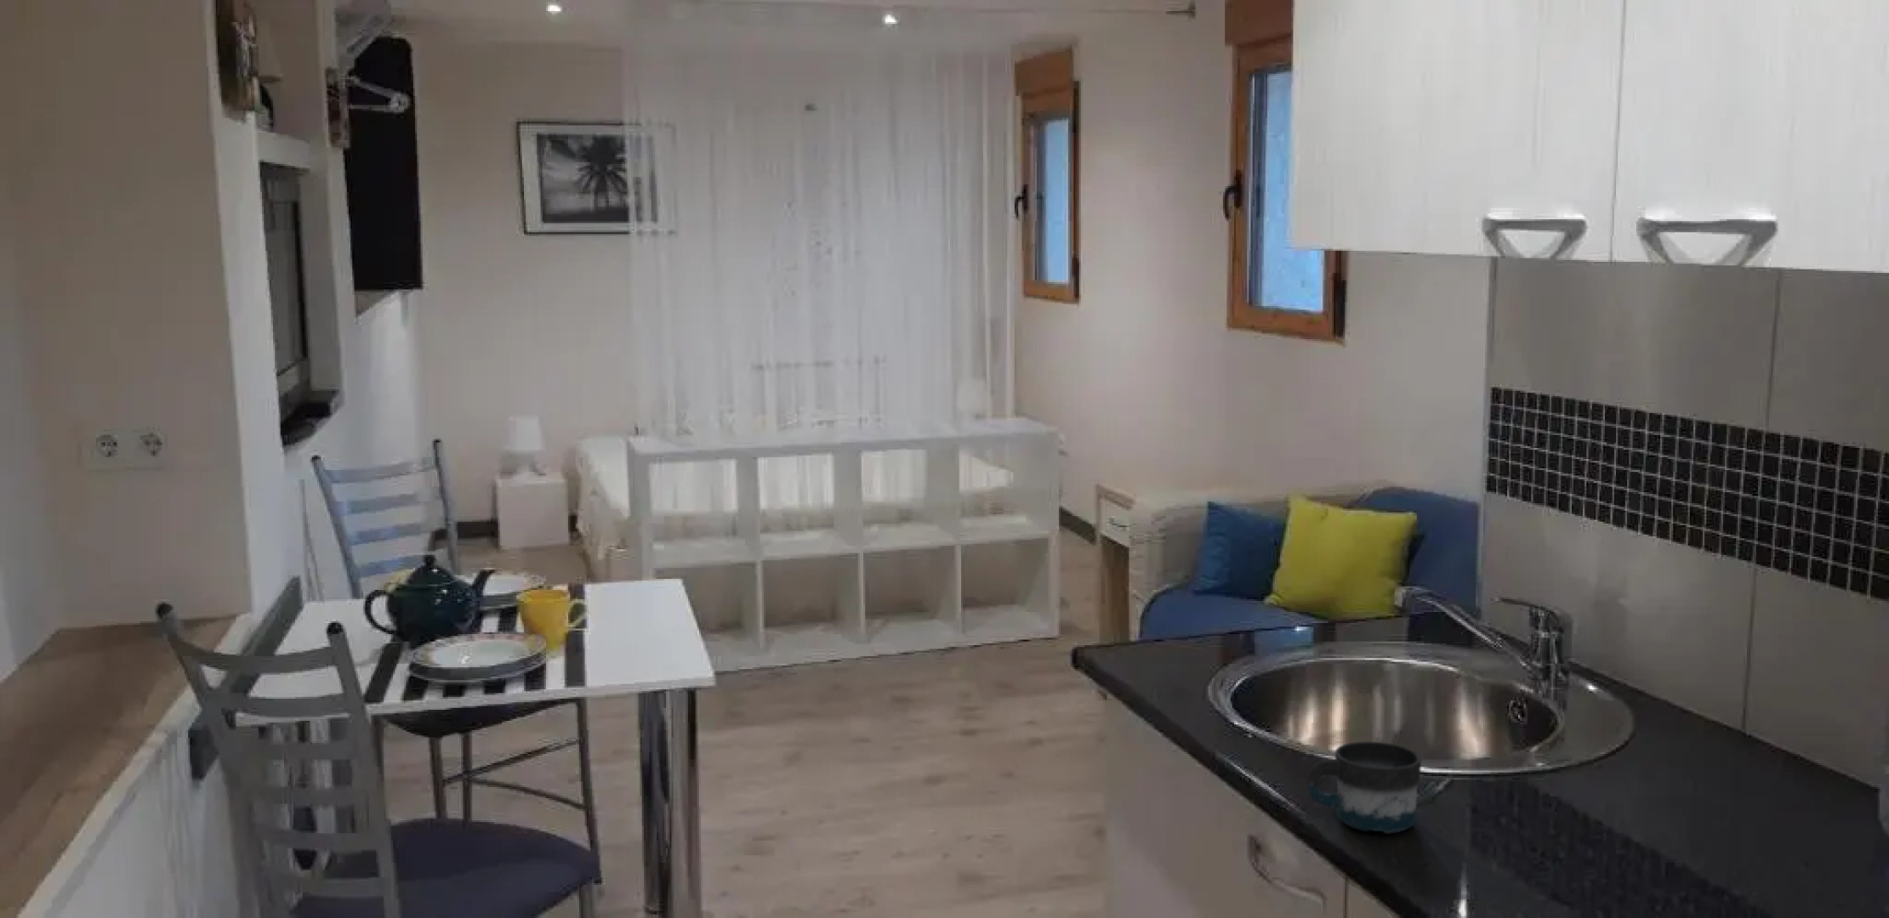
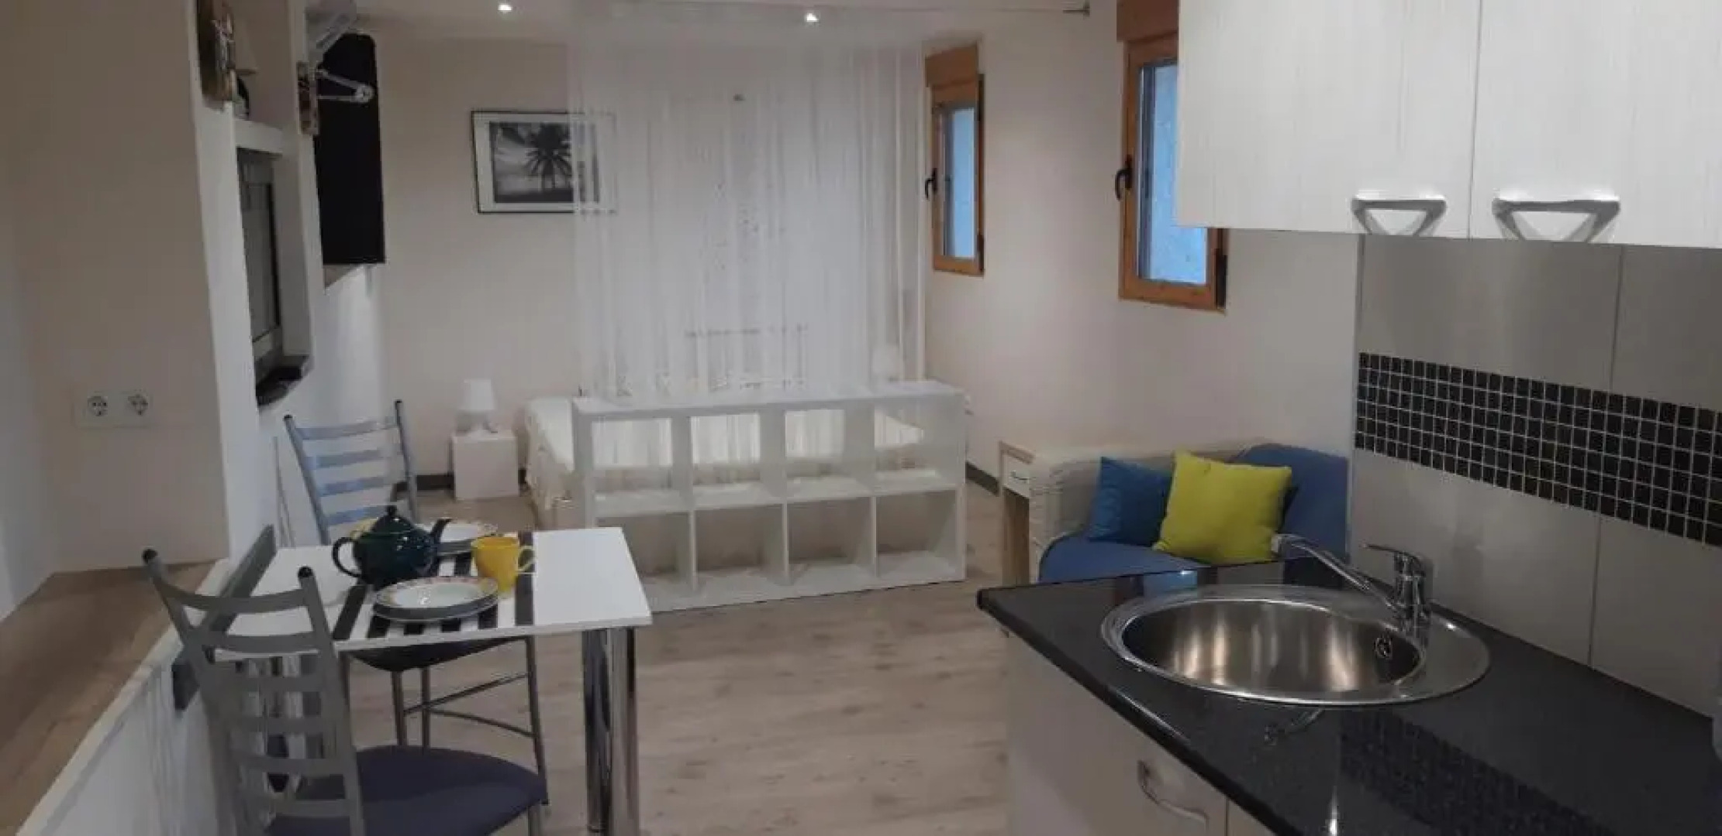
- mug (1370, 789)
